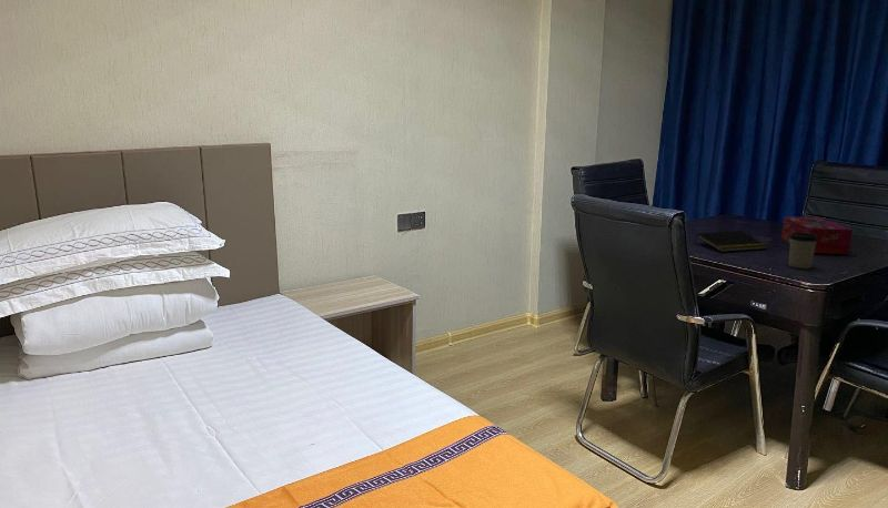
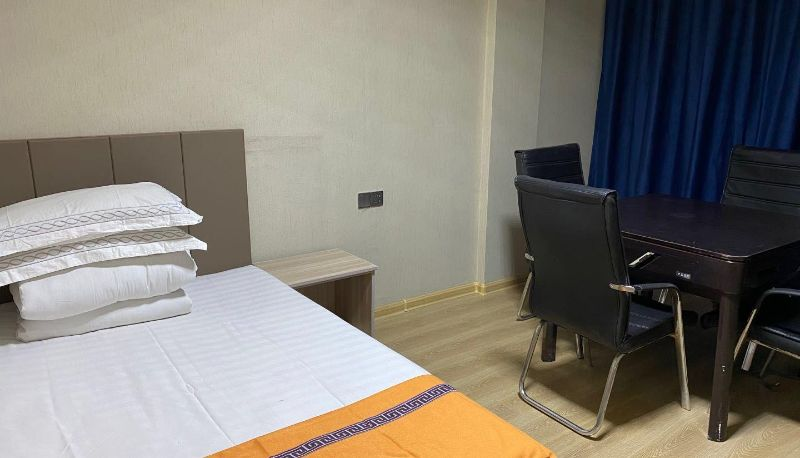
- notepad (731, 241)
- cup (801, 251)
- tissue box (815, 234)
